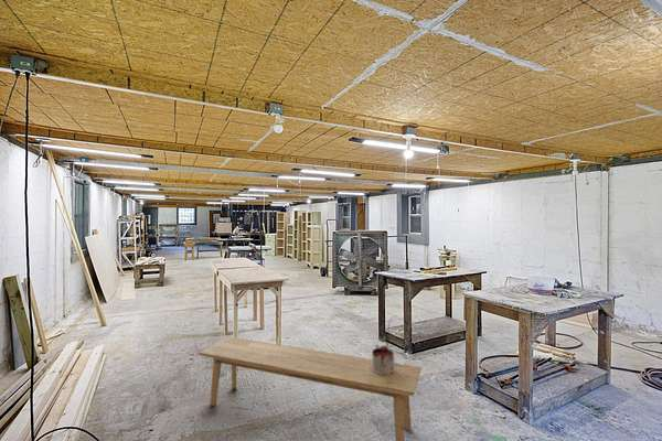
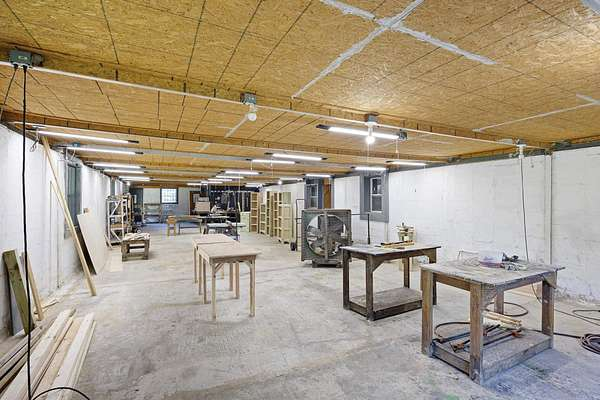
- bench (307, 379)
- paint can (384, 346)
